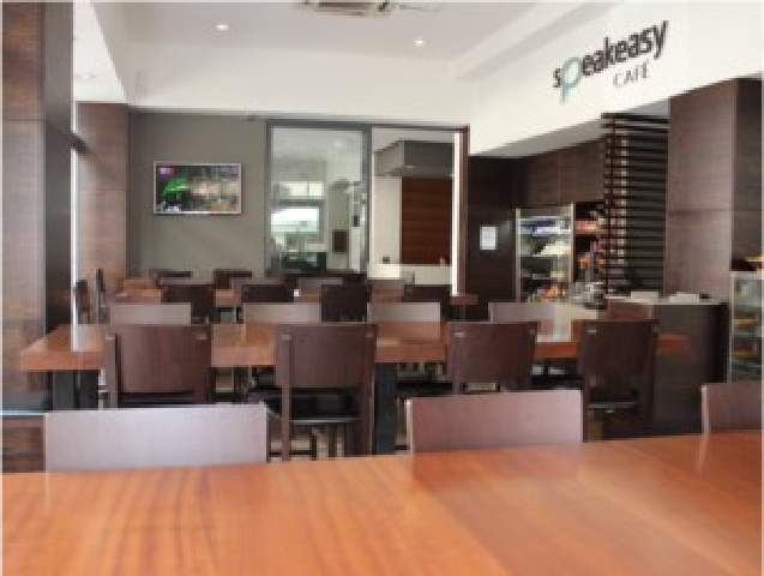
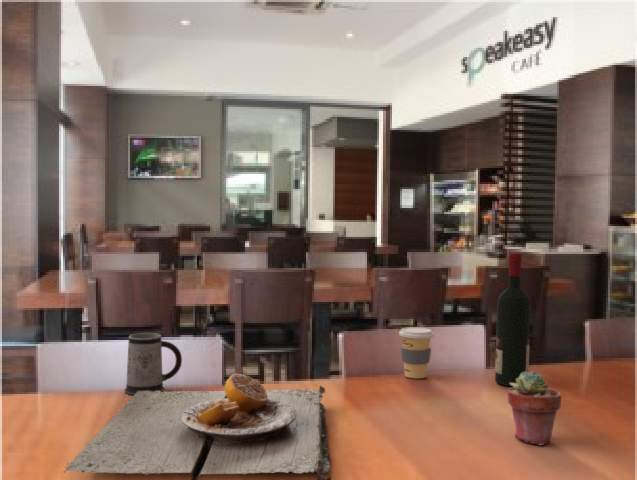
+ coffee cup (416, 352)
+ alcohol (513, 318)
+ potted succulent (533, 405)
+ mug (153, 362)
+ plate (217, 412)
